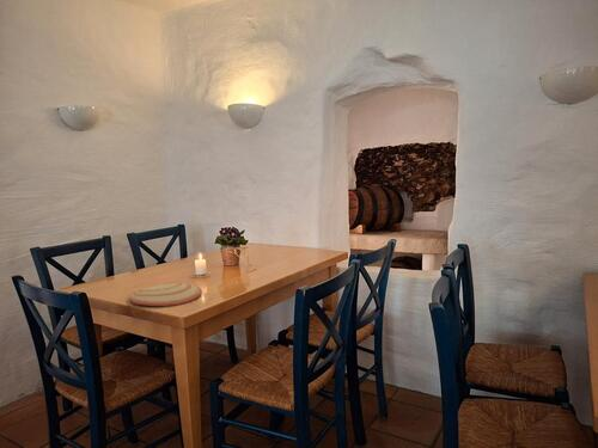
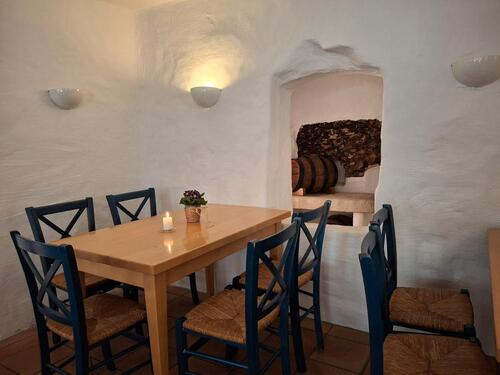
- plate (166, 291)
